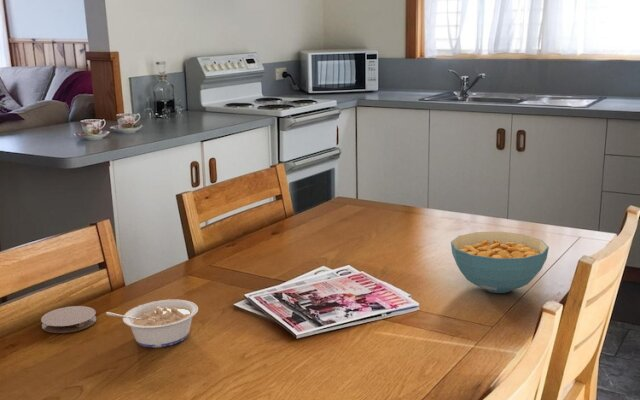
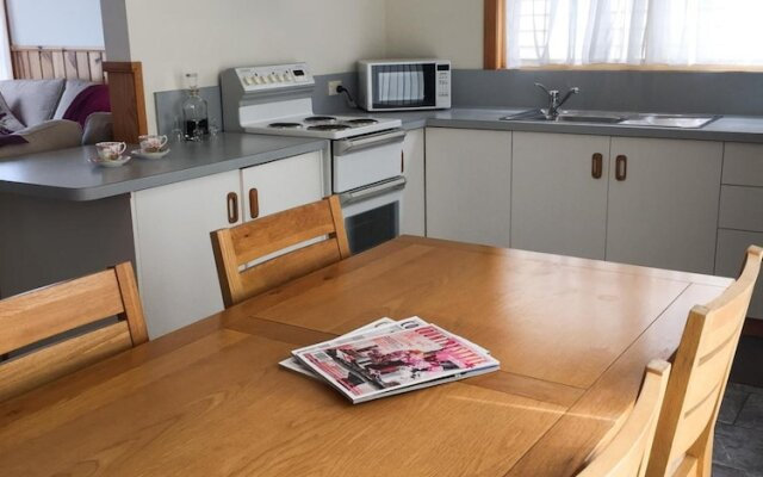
- coaster (69, 319)
- legume (159, 323)
- cereal bowl (498, 266)
